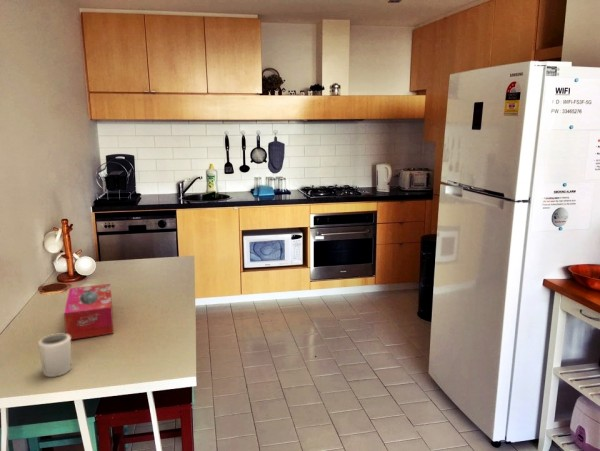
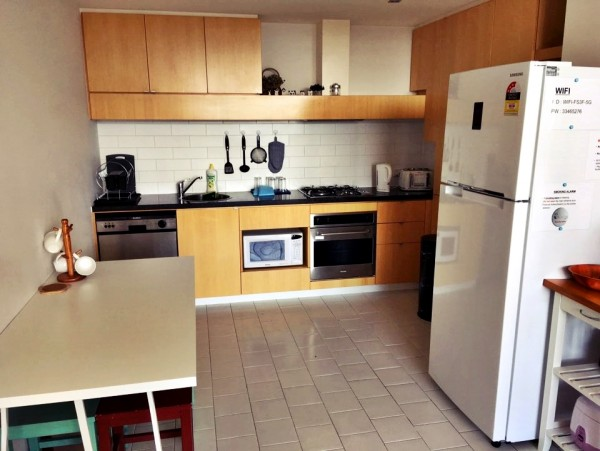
- mug (56, 352)
- tissue box (90, 309)
